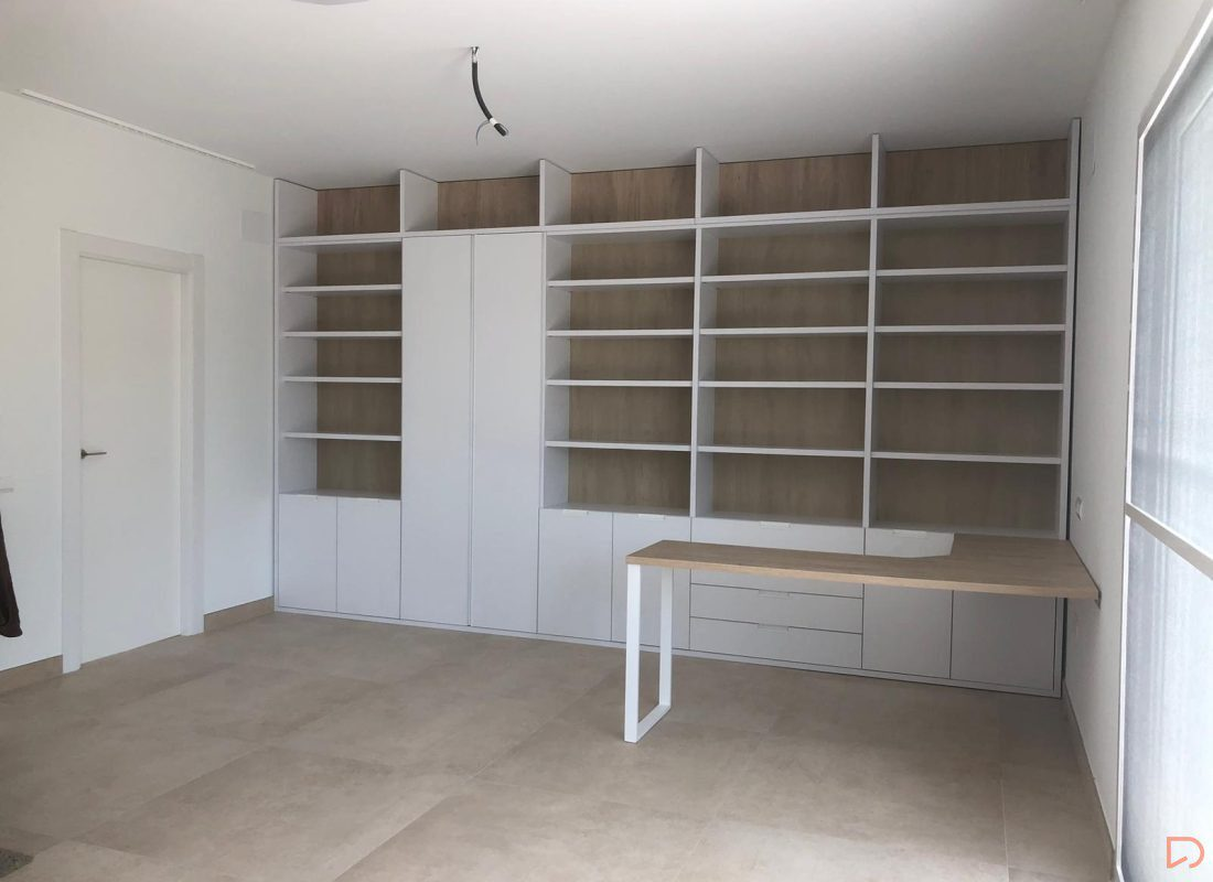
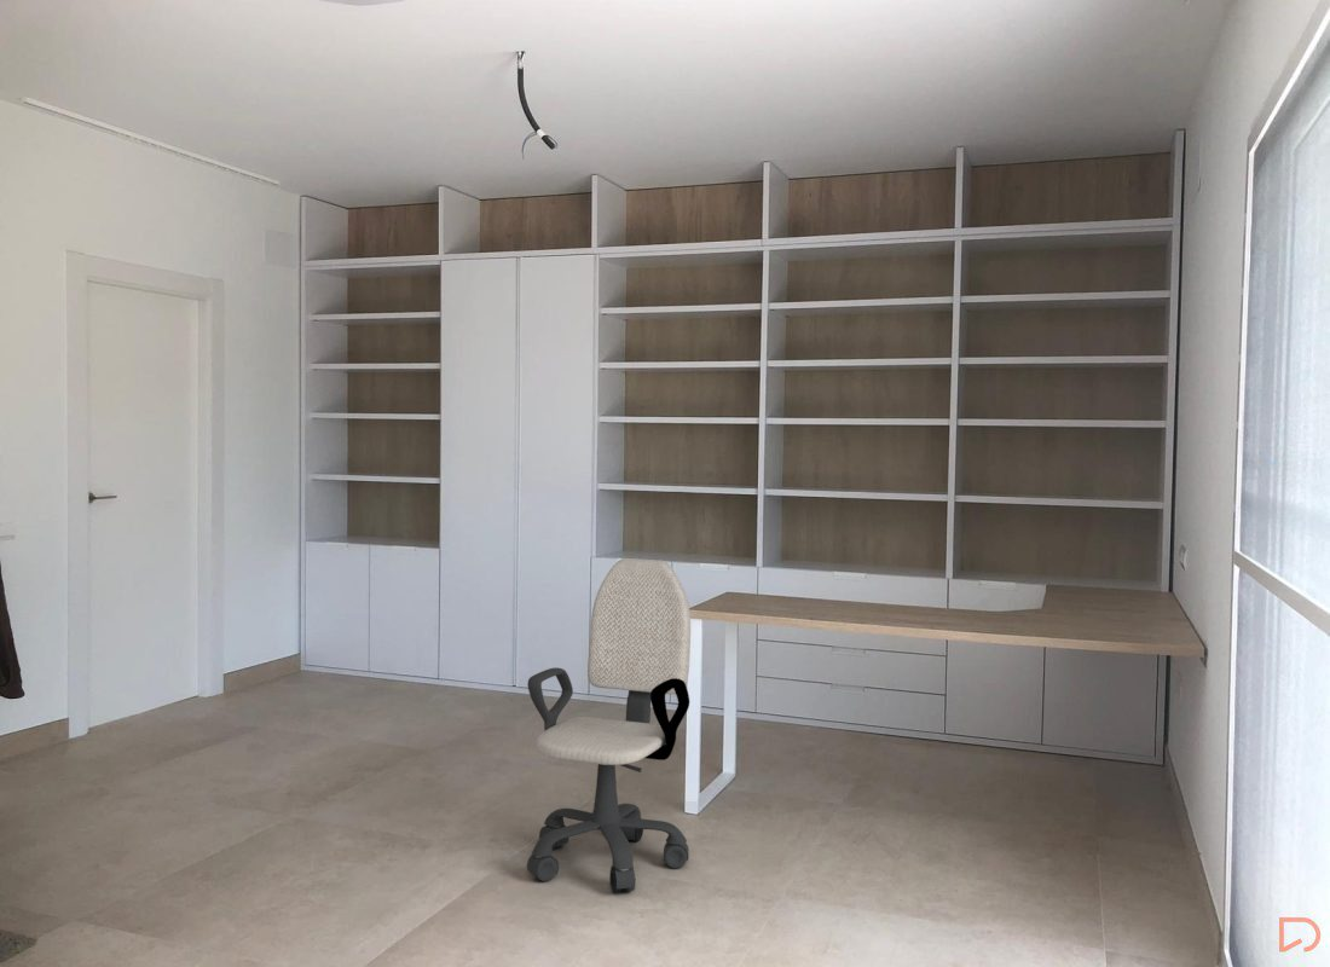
+ office chair (613, 719)
